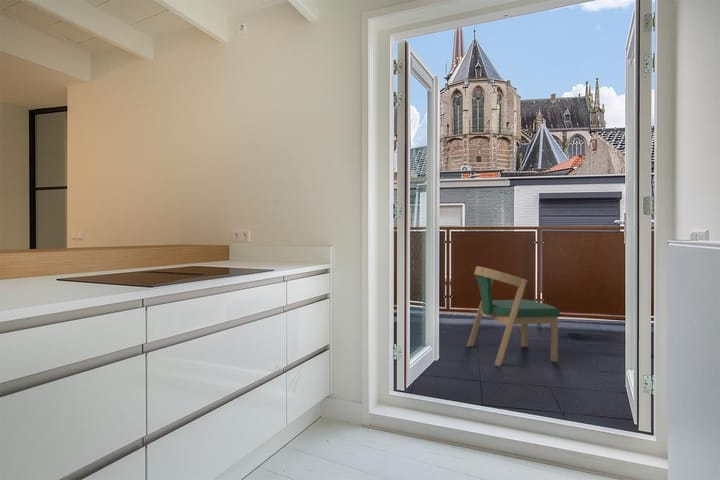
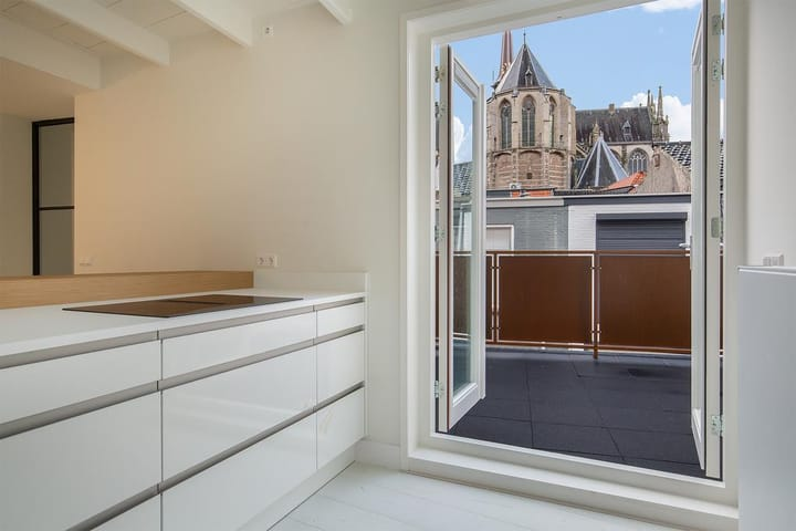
- dining chair (512, 310)
